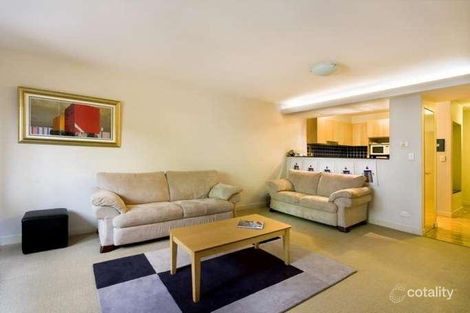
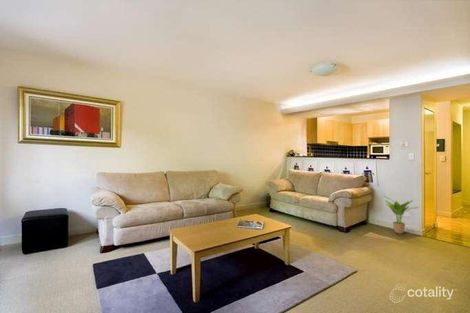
+ potted plant (398, 214)
